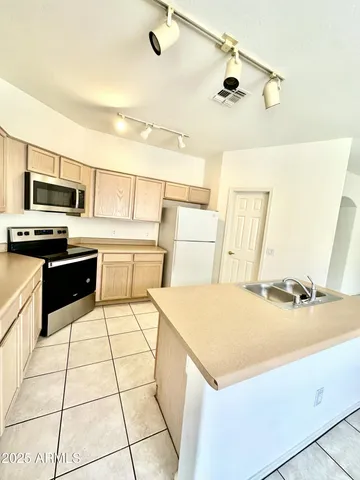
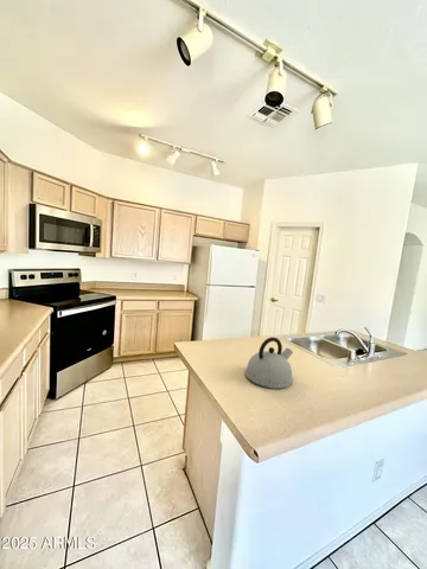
+ kettle (272, 357)
